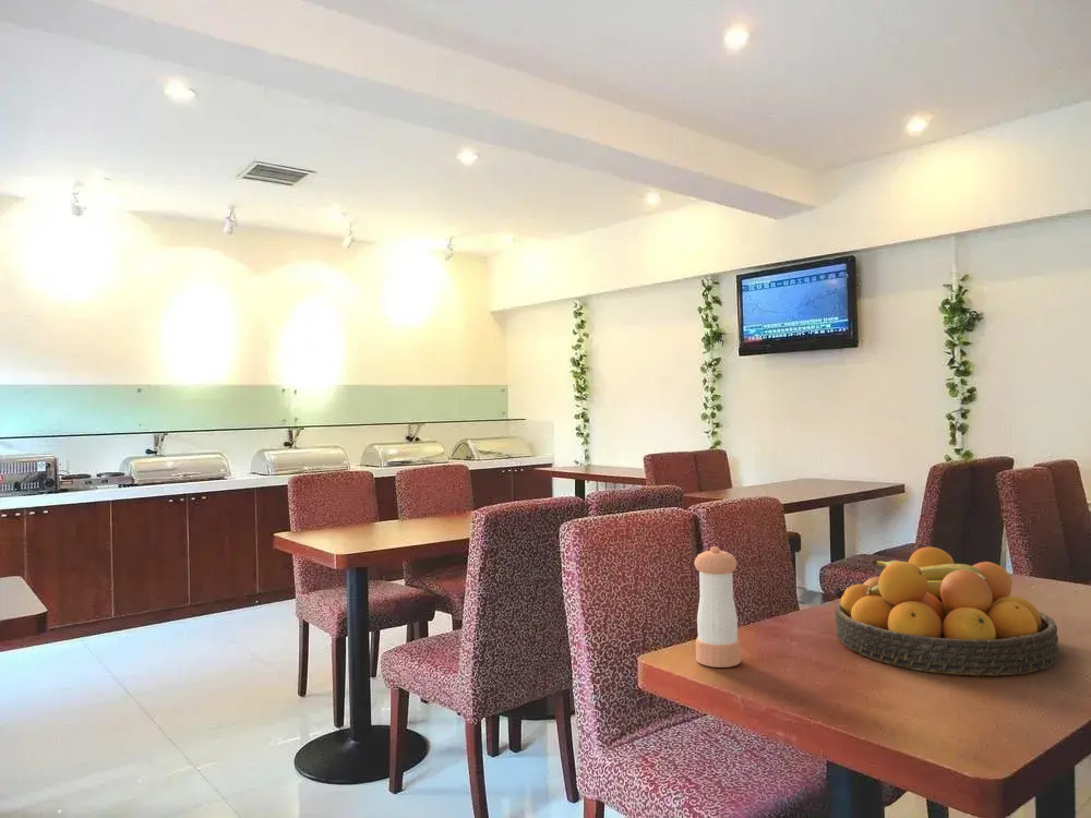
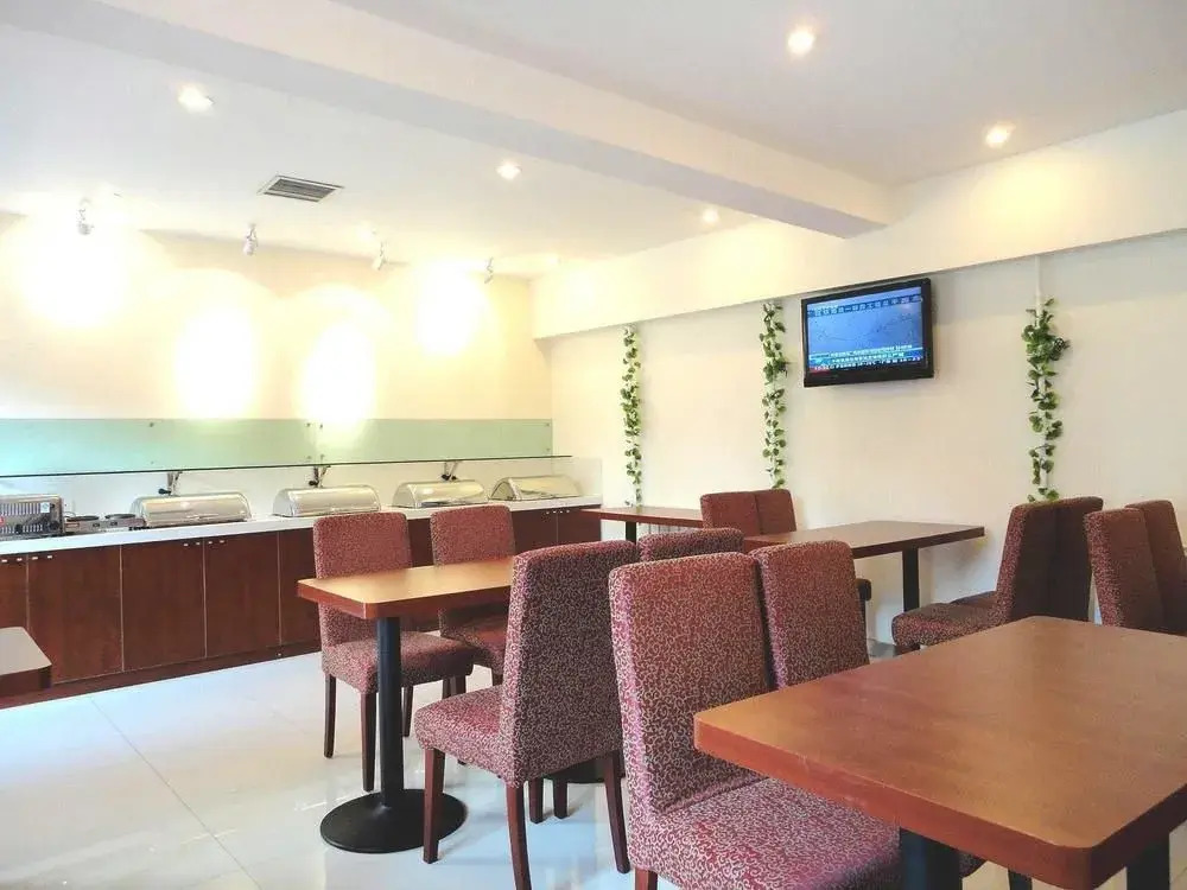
- pepper shaker (716, 603)
- fruit bowl (939, 599)
